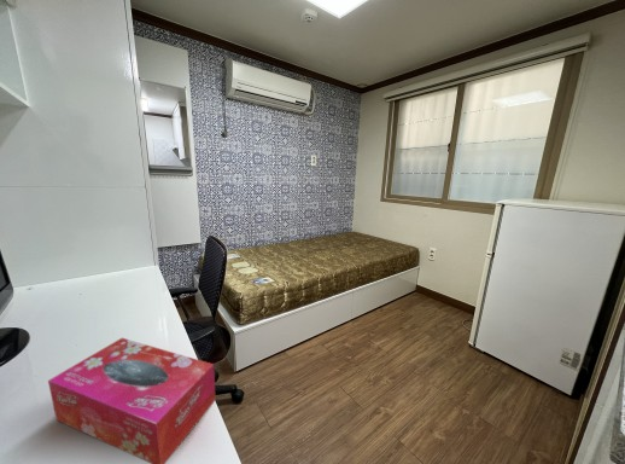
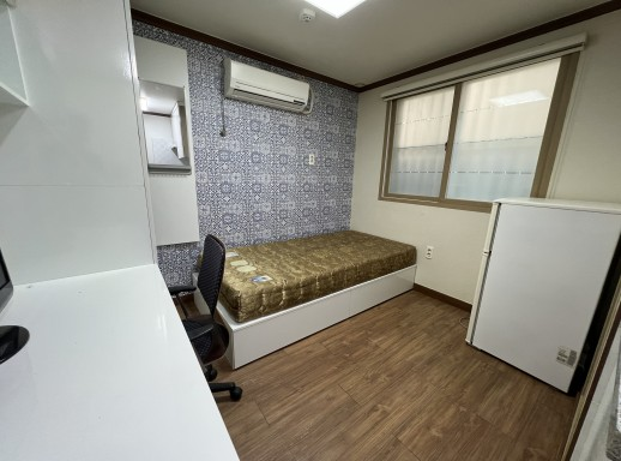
- tissue box (138, 390)
